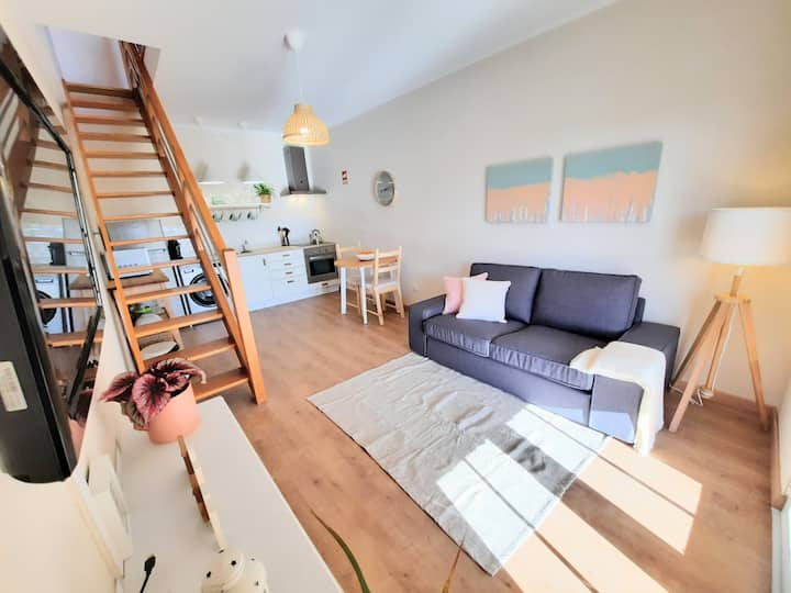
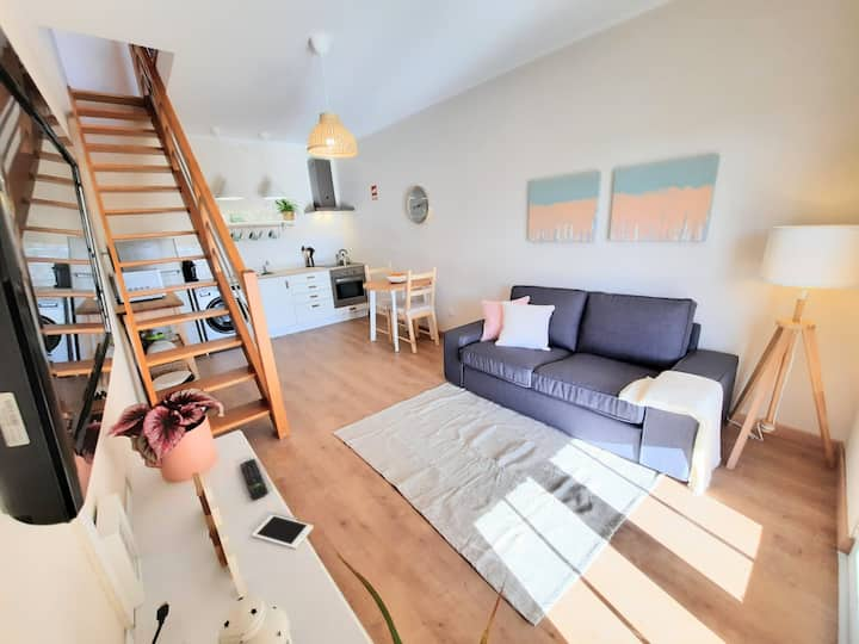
+ remote control (253, 478)
+ cell phone (283, 531)
